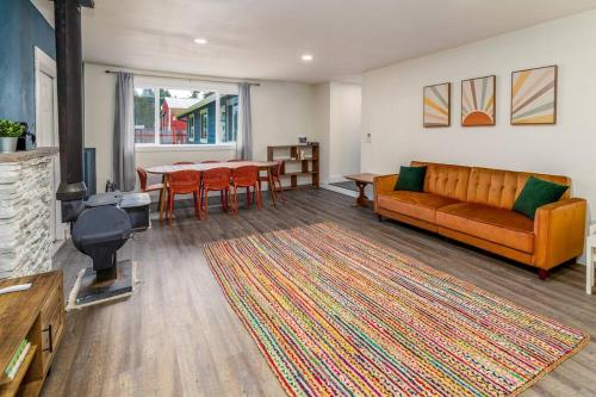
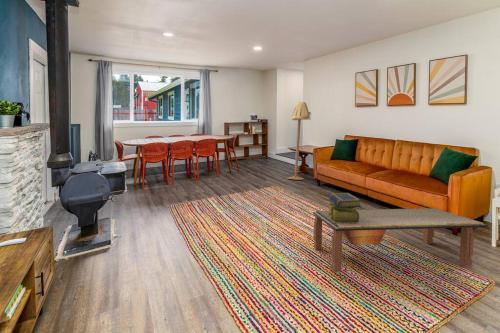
+ coffee table (391, 229)
+ floor lamp (298, 140)
+ stack of books (344, 207)
